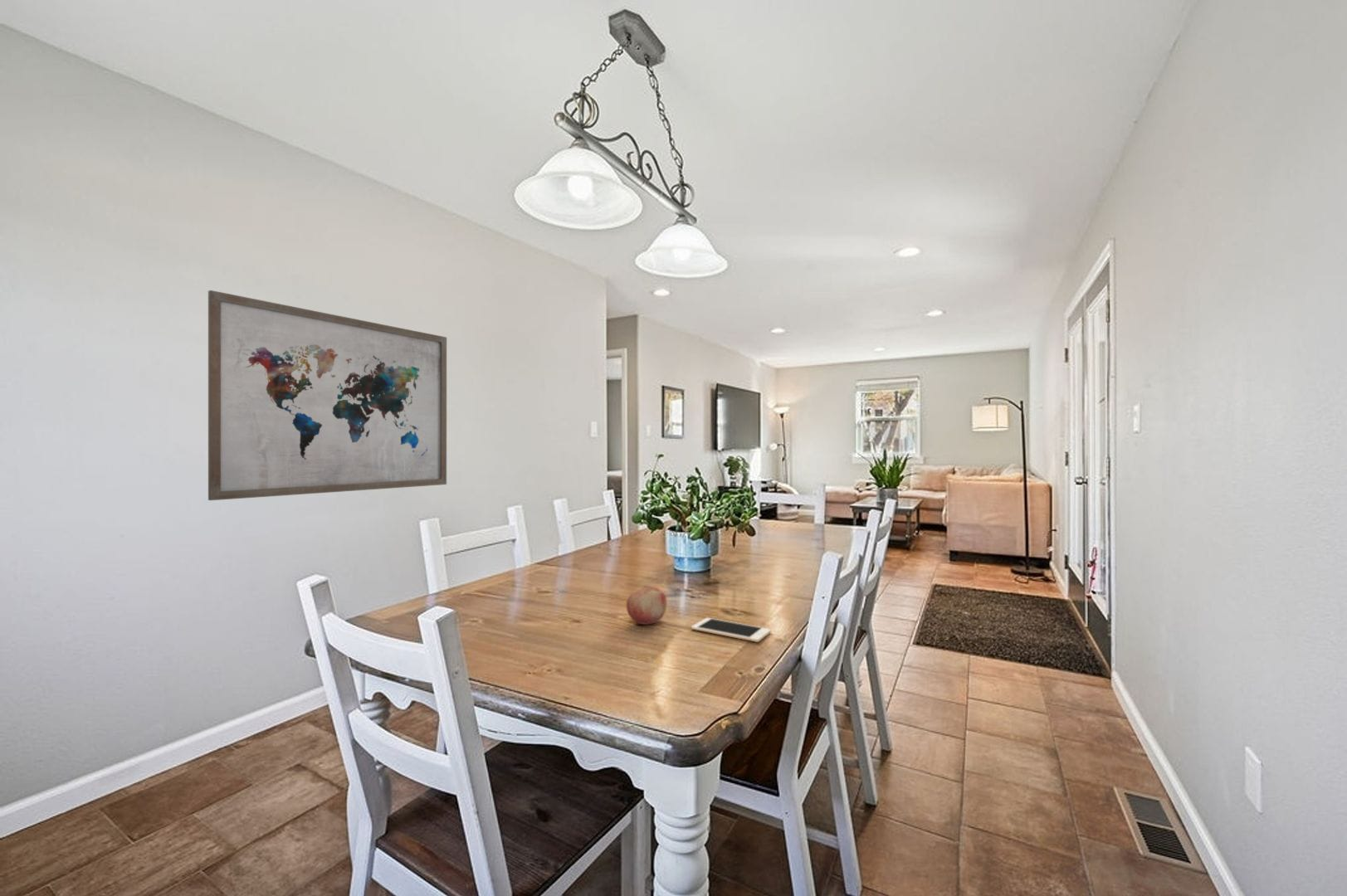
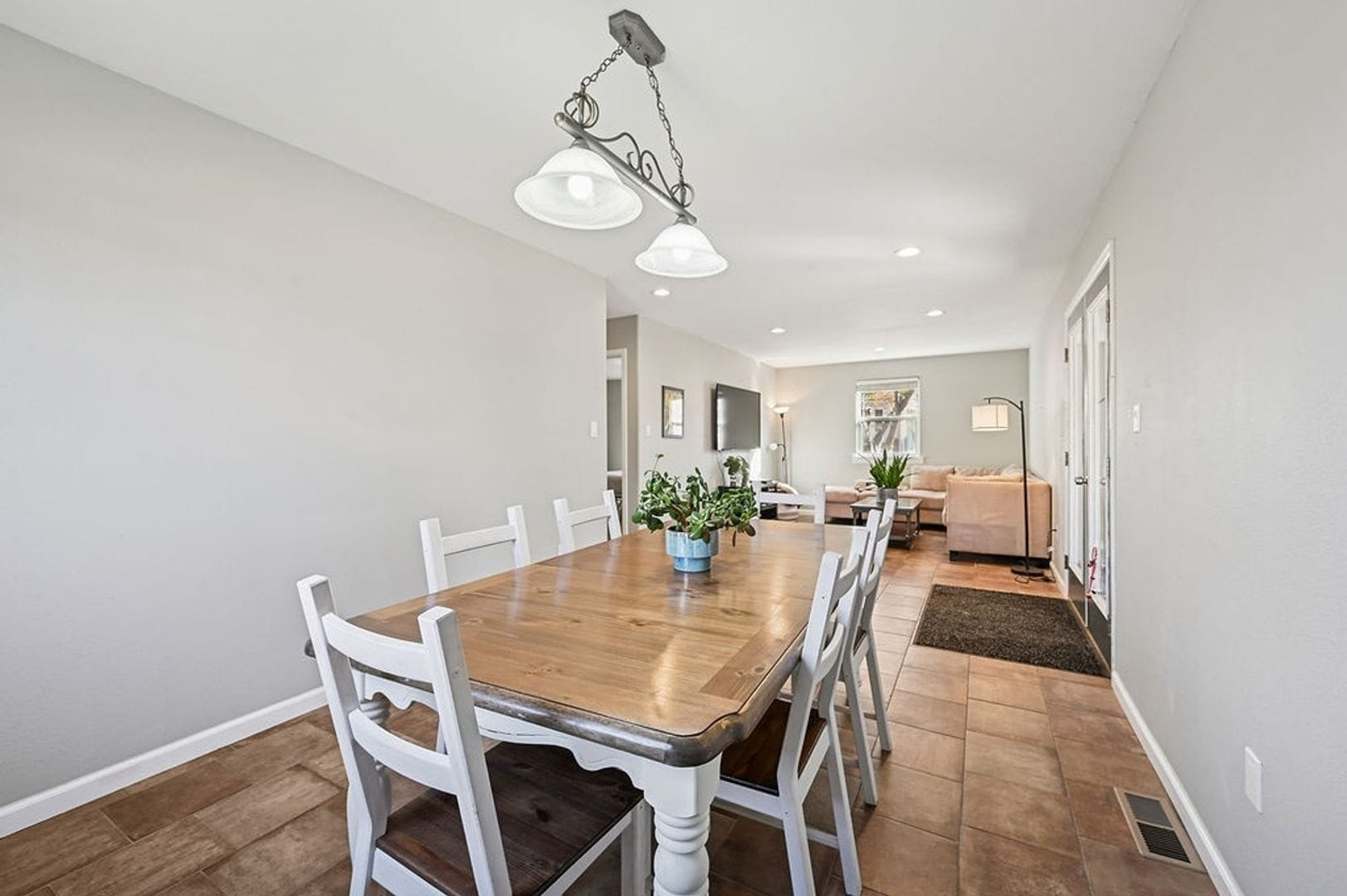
- wall art (348, 404)
- cell phone (730, 629)
- fruit (647, 605)
